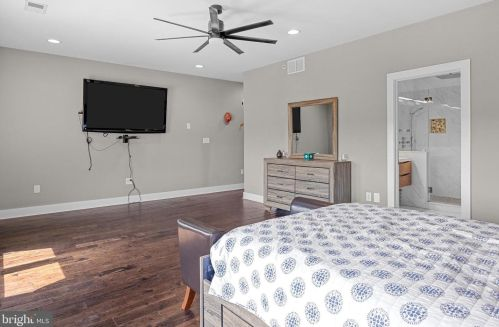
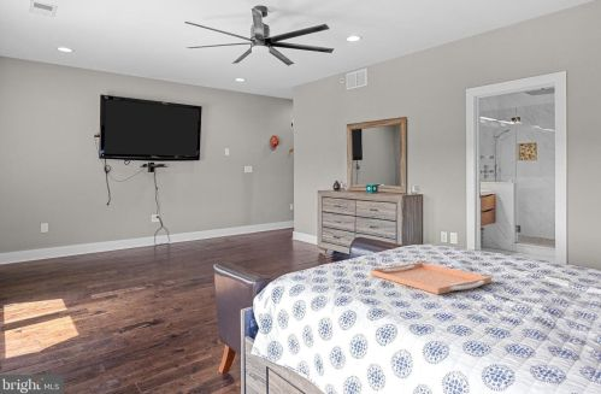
+ serving tray (428, 276)
